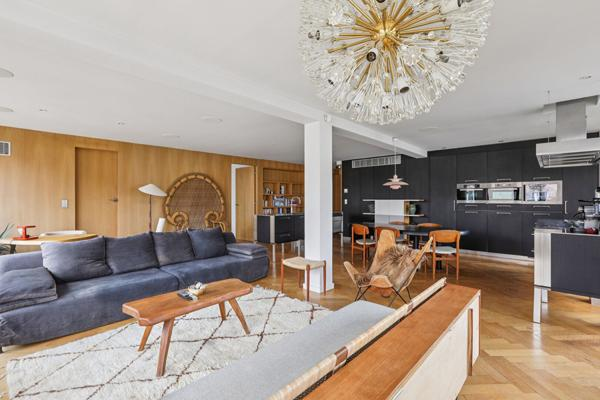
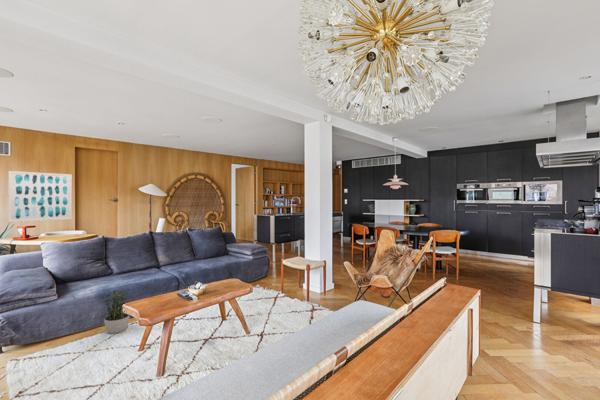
+ wall art (42, 196)
+ potted plant (115, 309)
